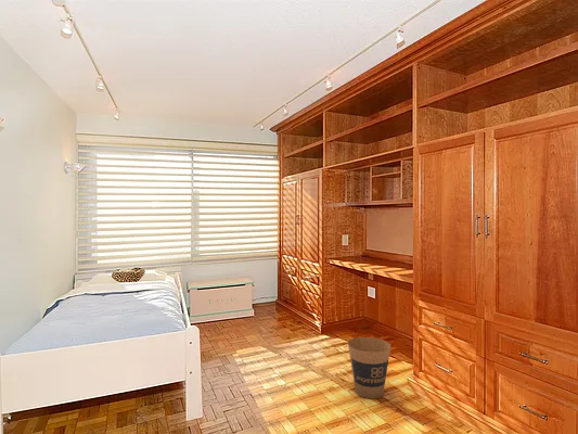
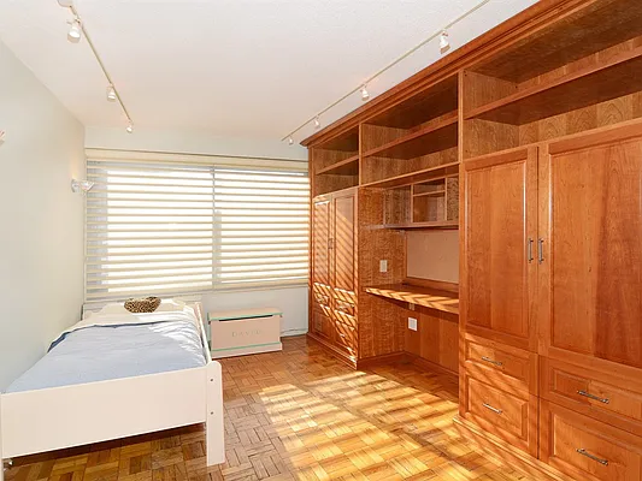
- trash can (369, 368)
